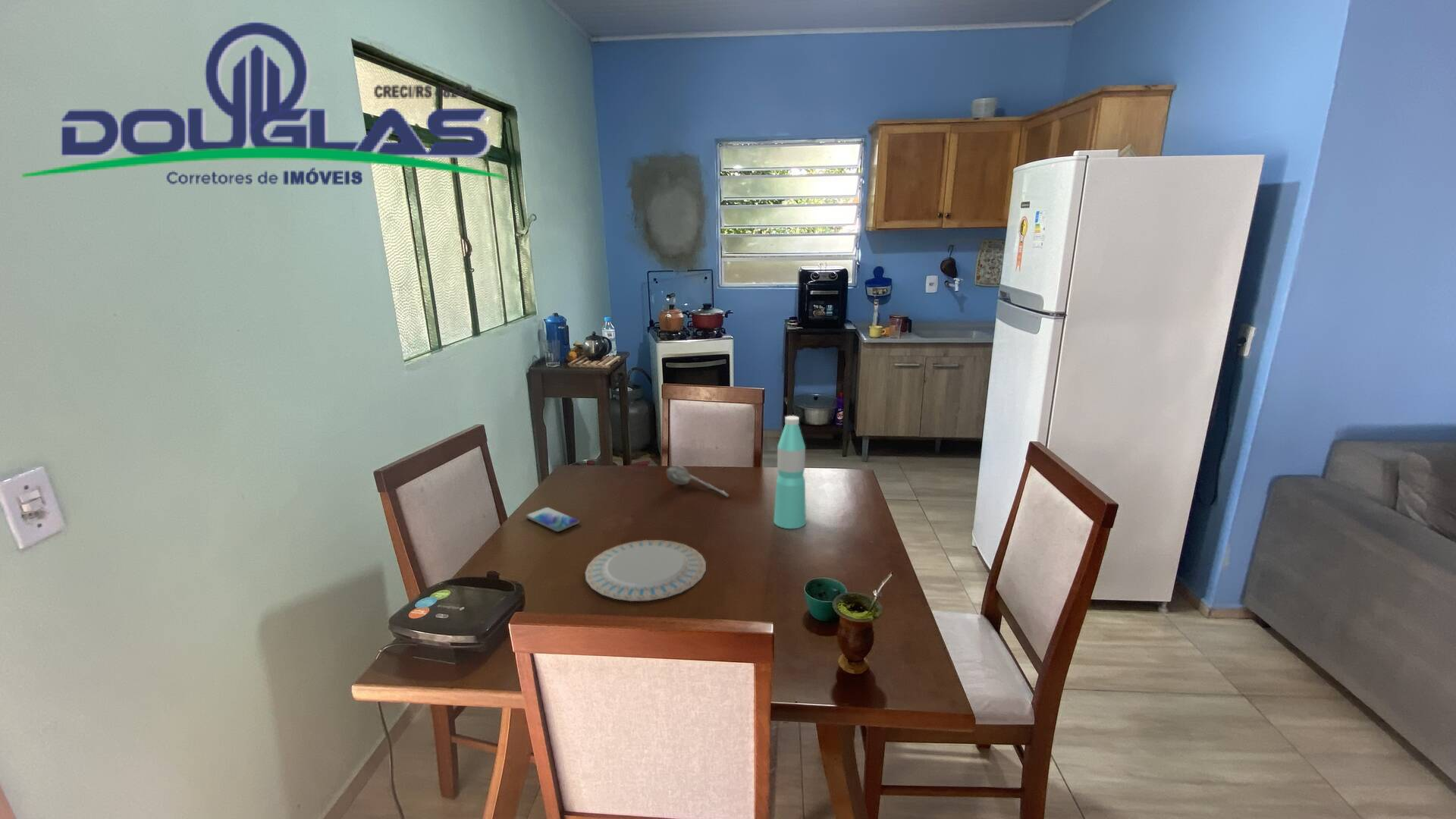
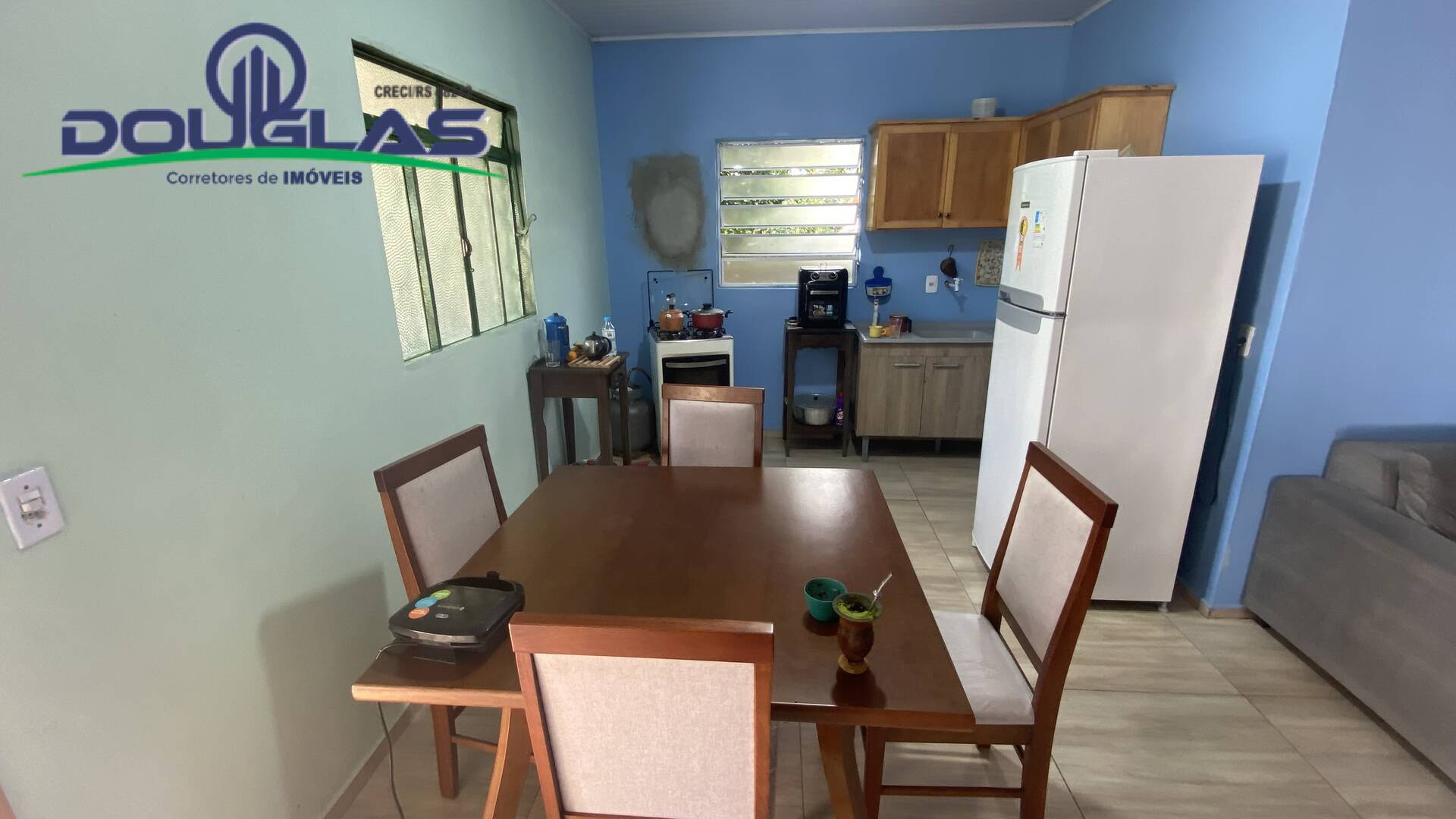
- water bottle (790, 470)
- spoon (696, 480)
- smartphone (552, 519)
- chinaware (646, 565)
